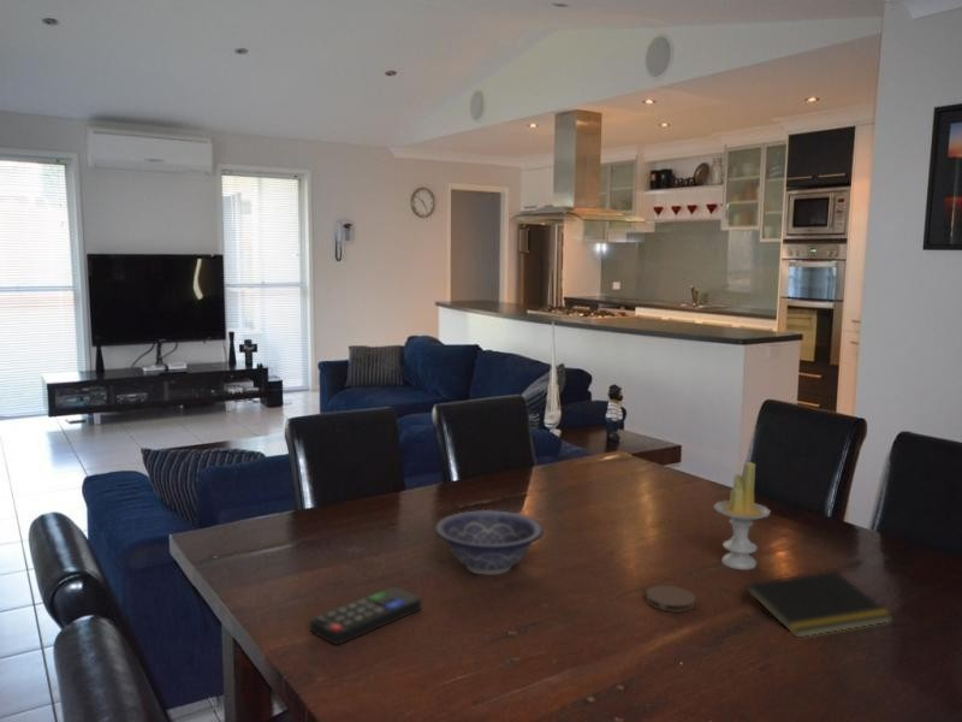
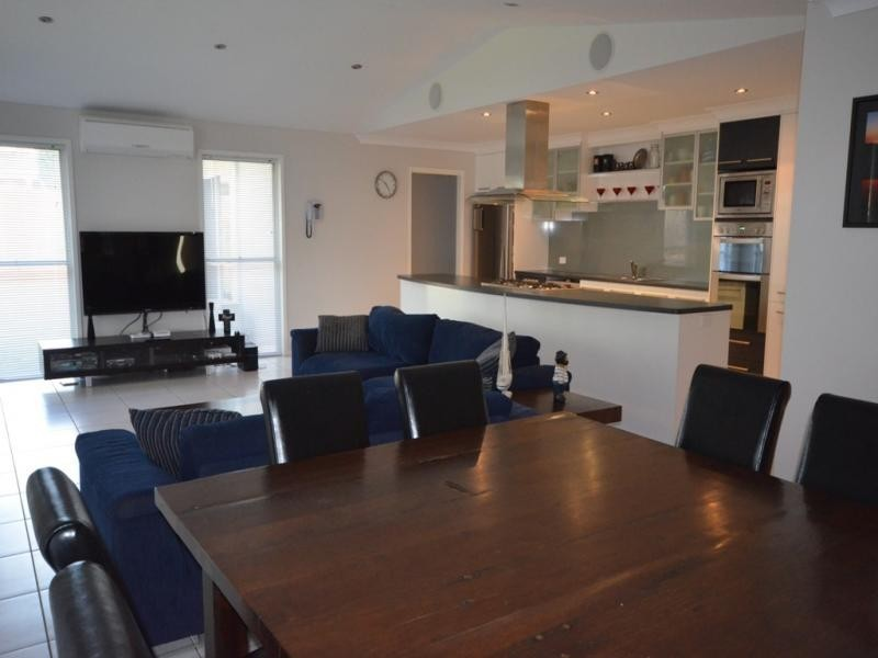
- coaster (670, 598)
- notepad (818, 602)
- remote control (367, 612)
- candle (741, 513)
- decorative bowl (488, 546)
